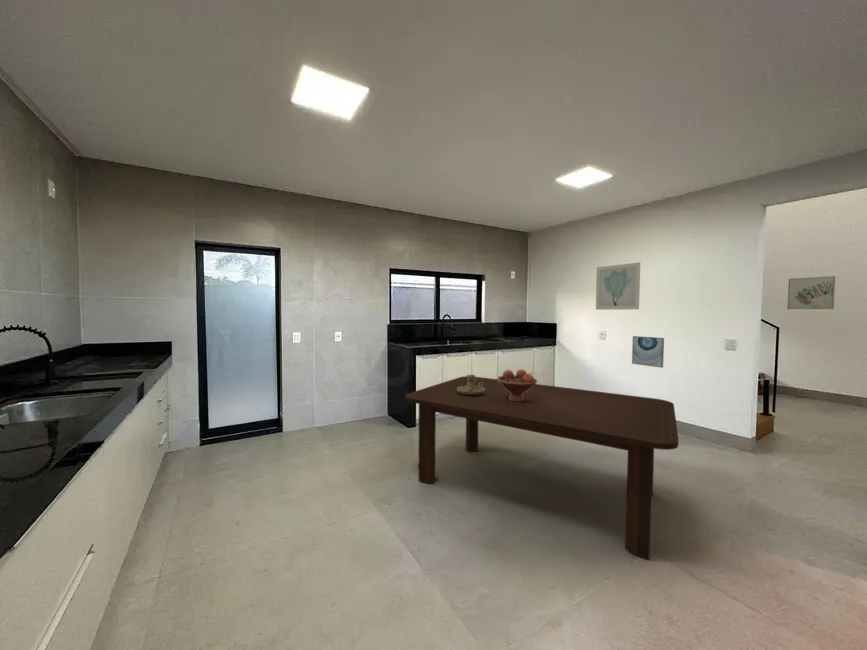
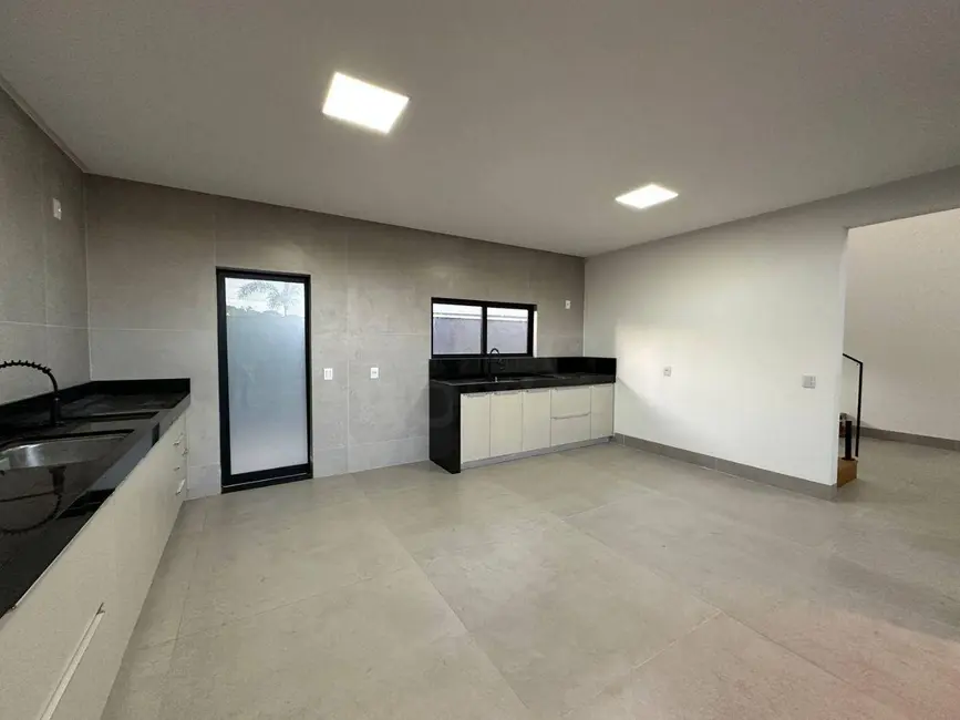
- fruit bowl (516, 385)
- candle holder (472, 383)
- dining table (537, 432)
- wall art (616, 287)
- wall art (810, 293)
- wall art (647, 351)
